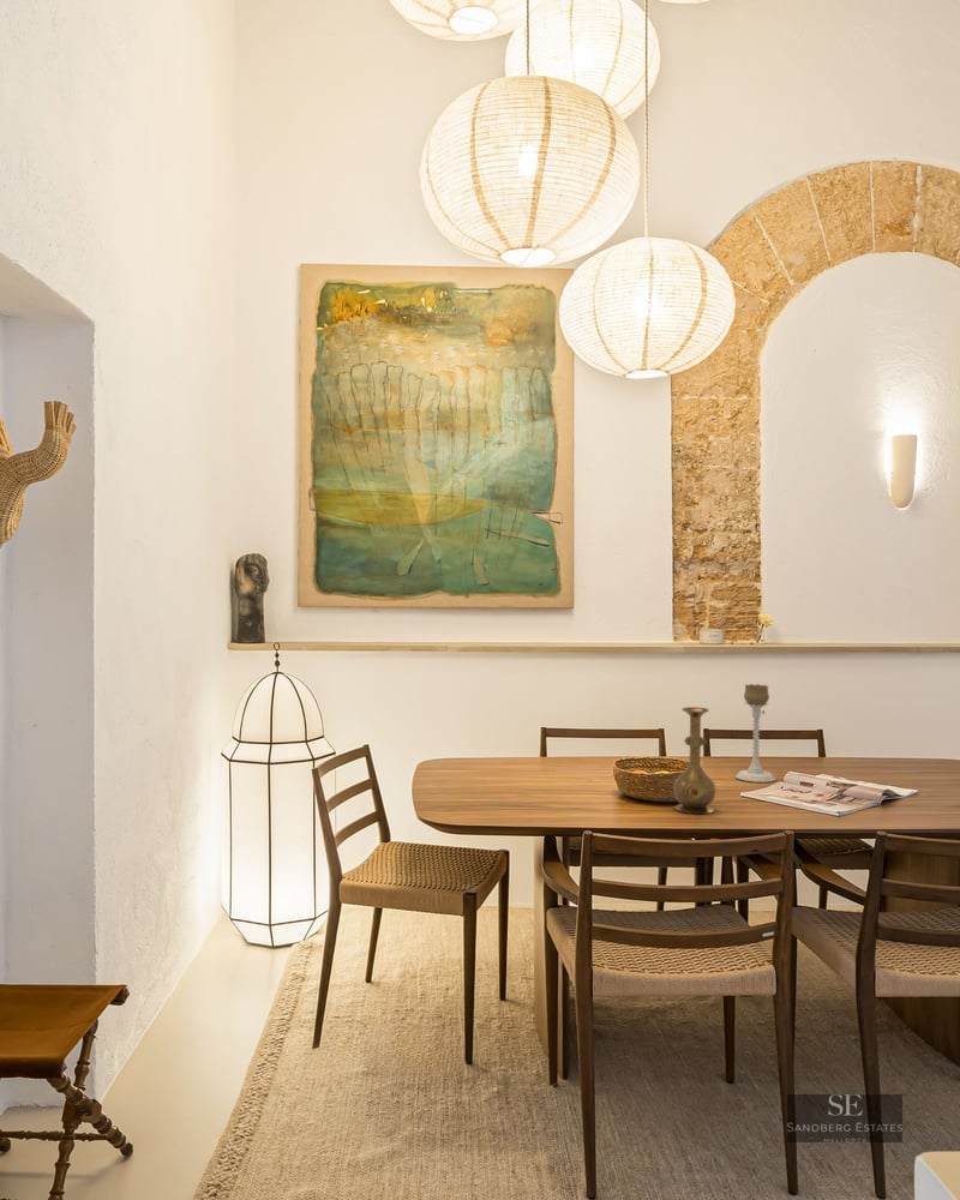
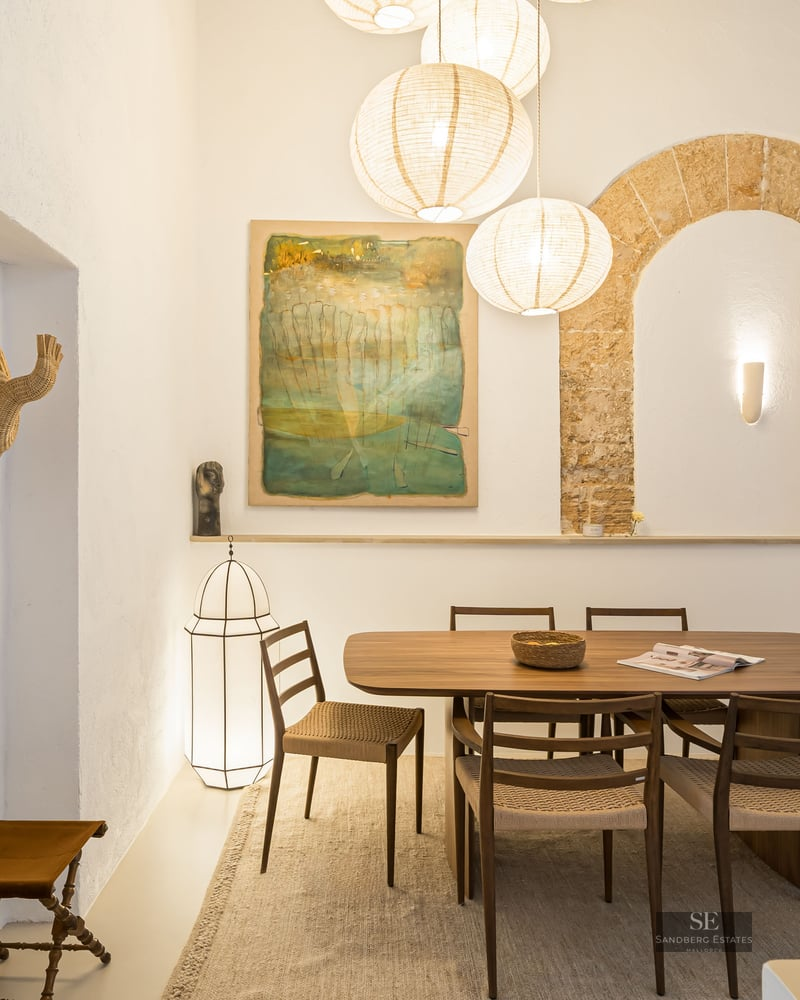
- vase (695, 758)
- candle holder (756, 731)
